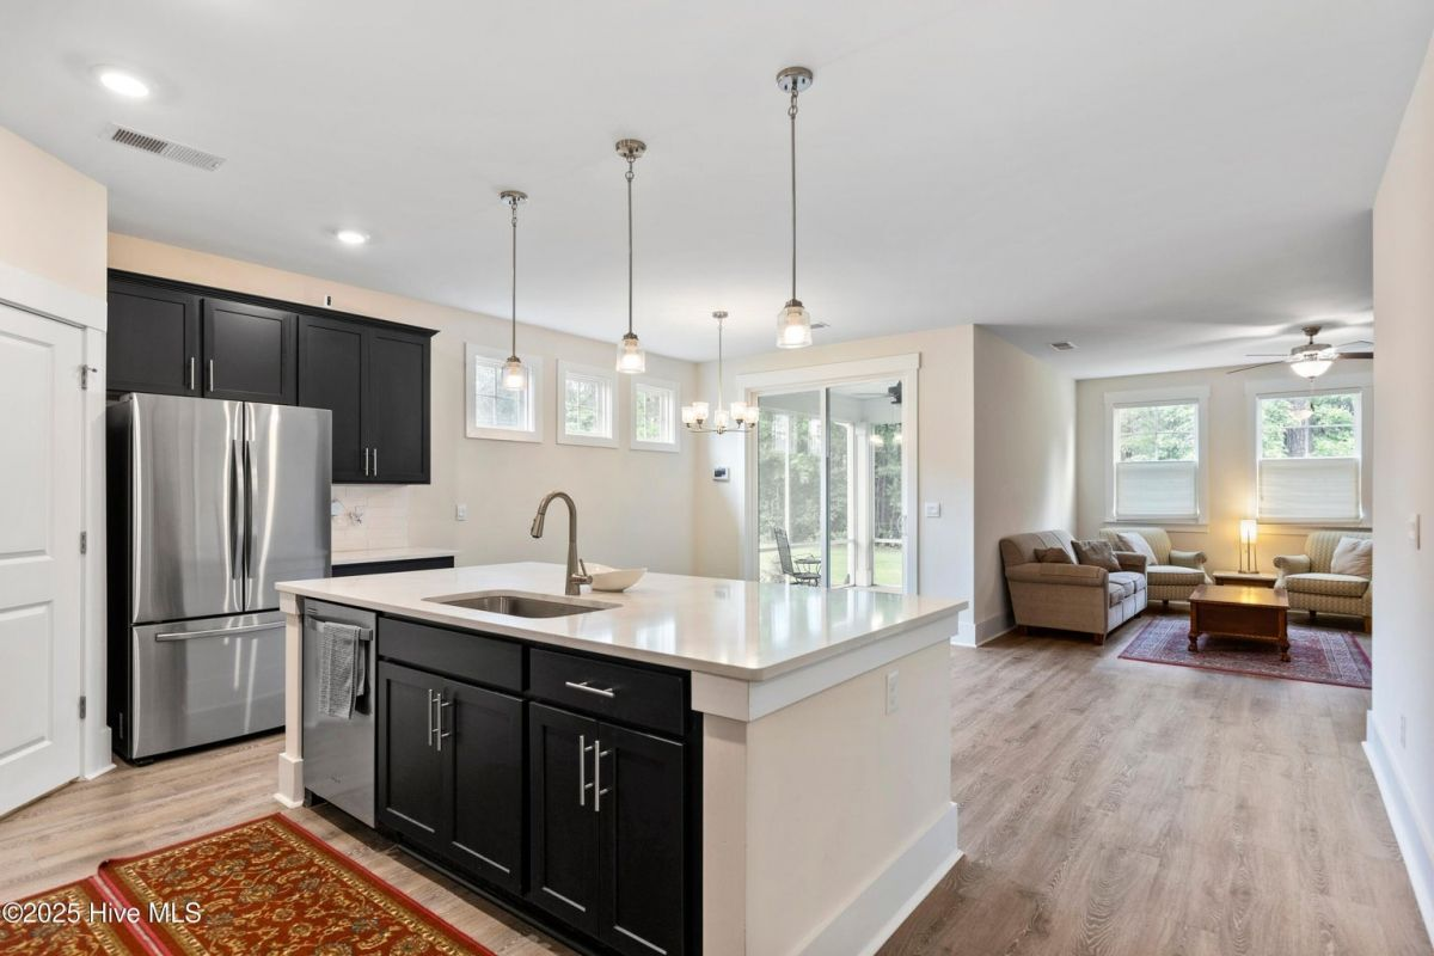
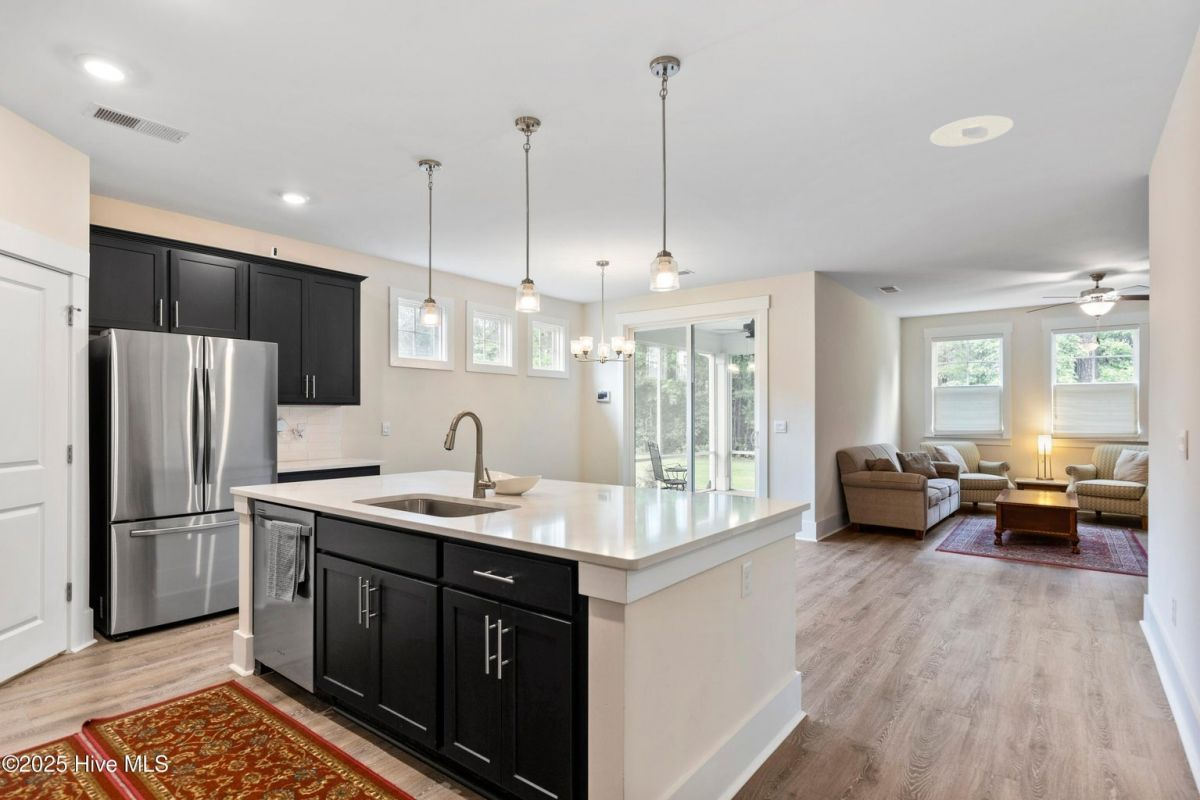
+ recessed light (970, 128)
